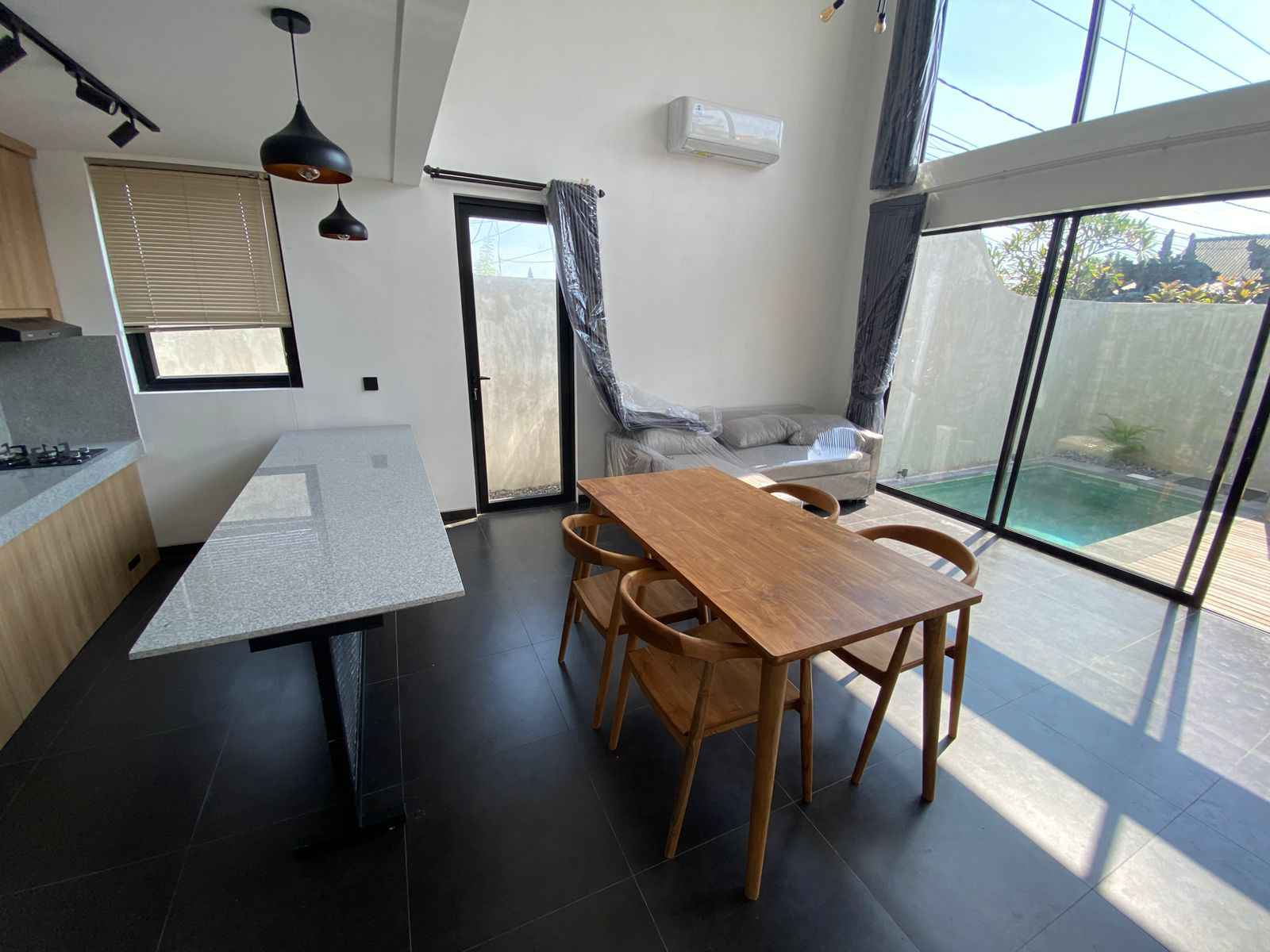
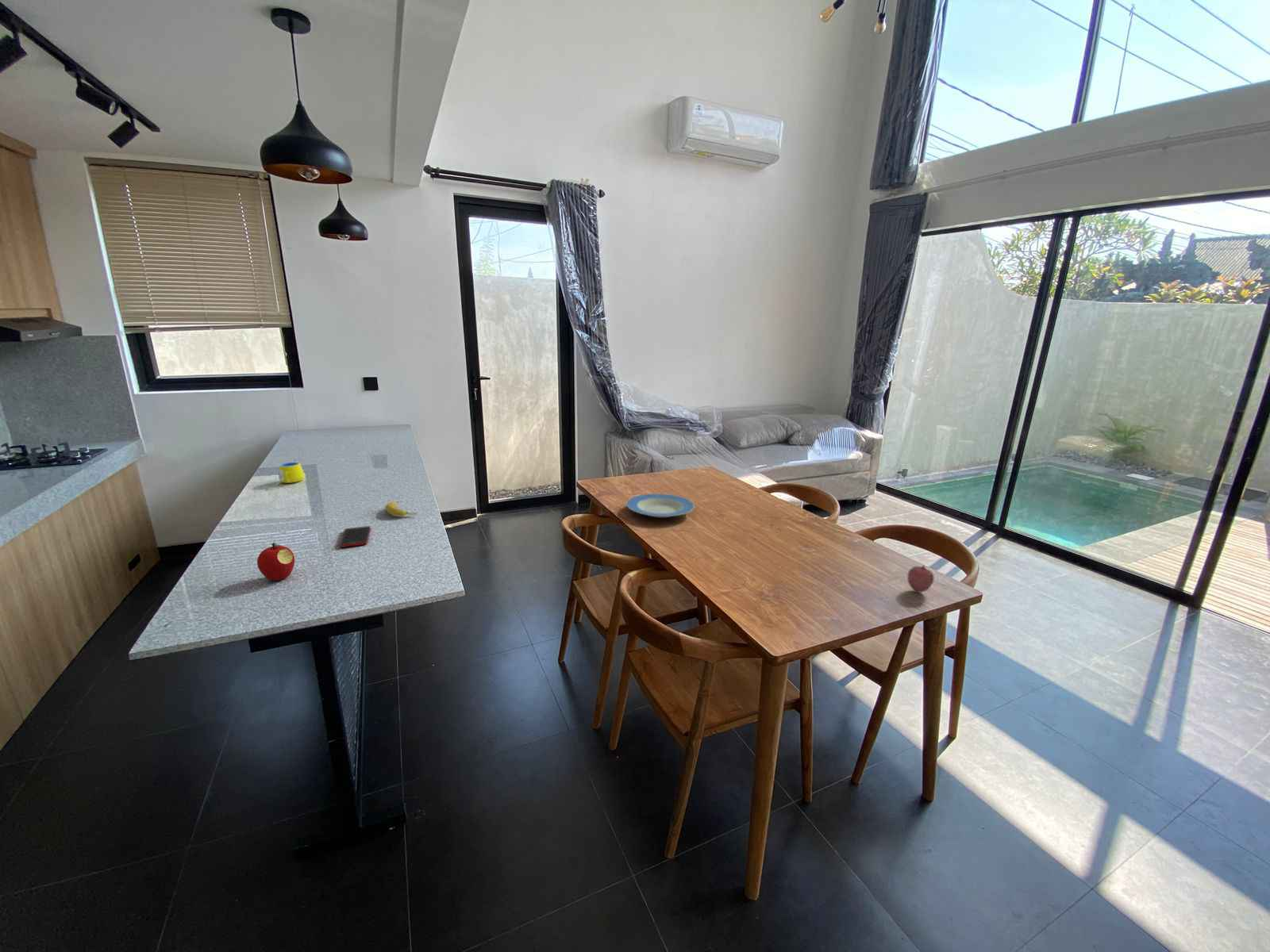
+ cell phone (356, 536)
+ fruit (920, 578)
+ plate (660, 508)
+ mug (290, 473)
+ fruit (276, 559)
+ banana (399, 509)
